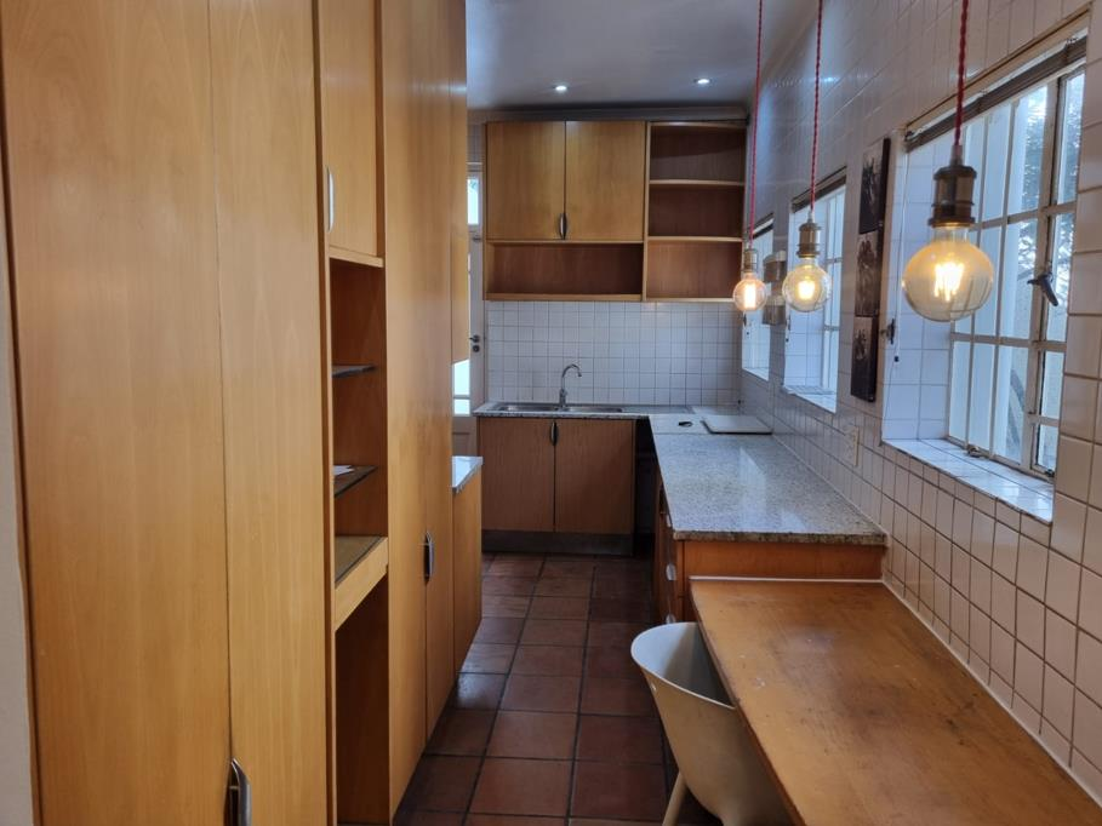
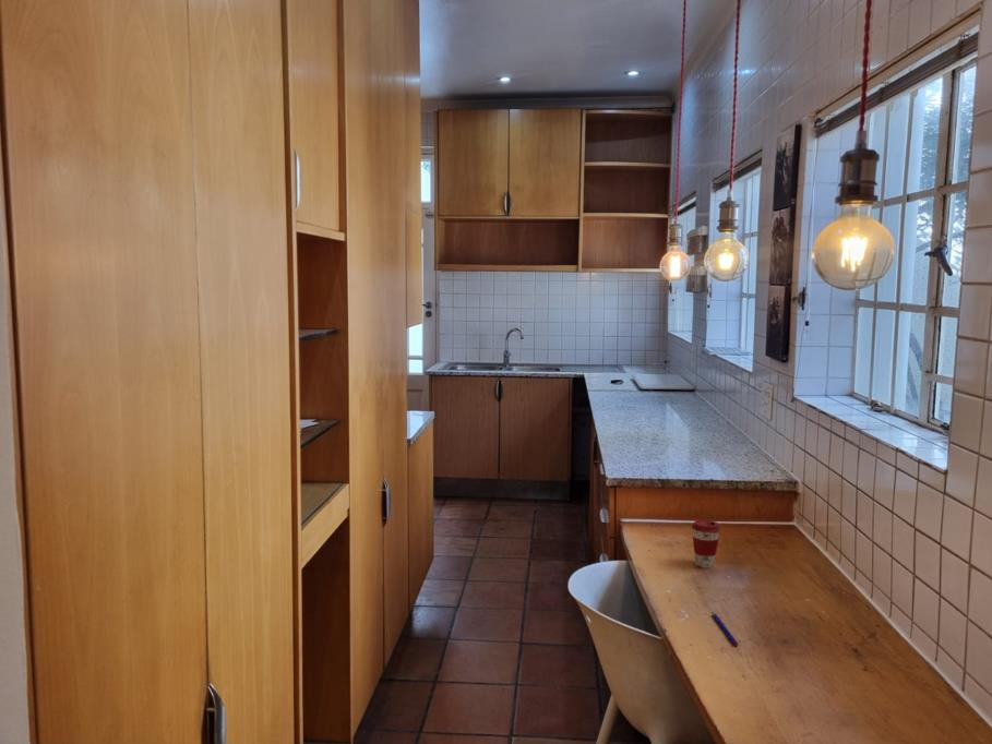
+ pen (724, 627)
+ coffee cup (705, 543)
